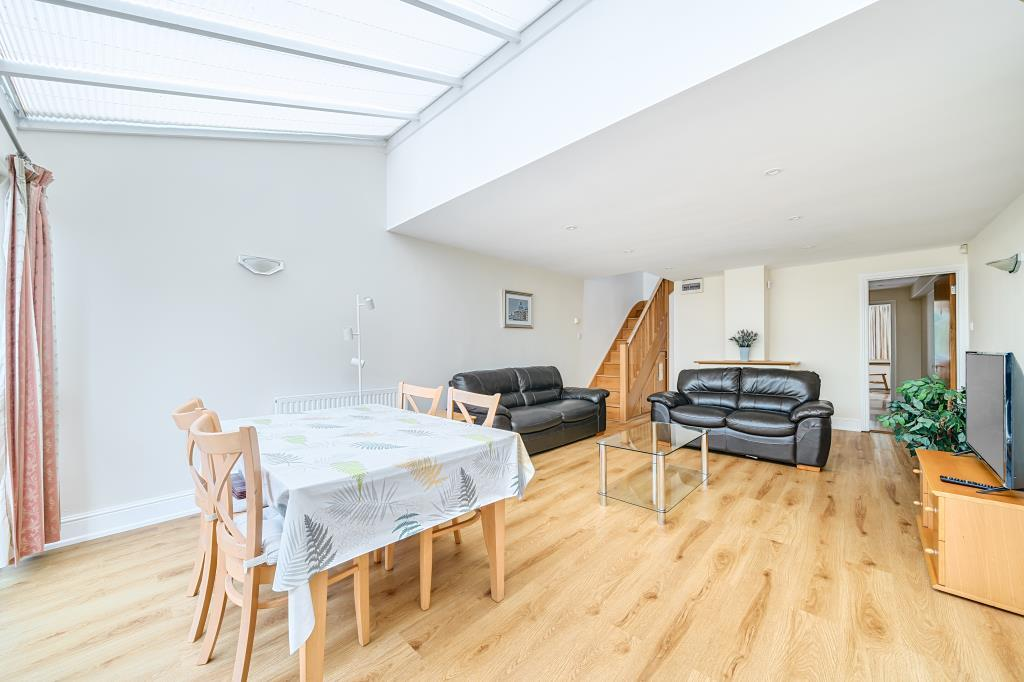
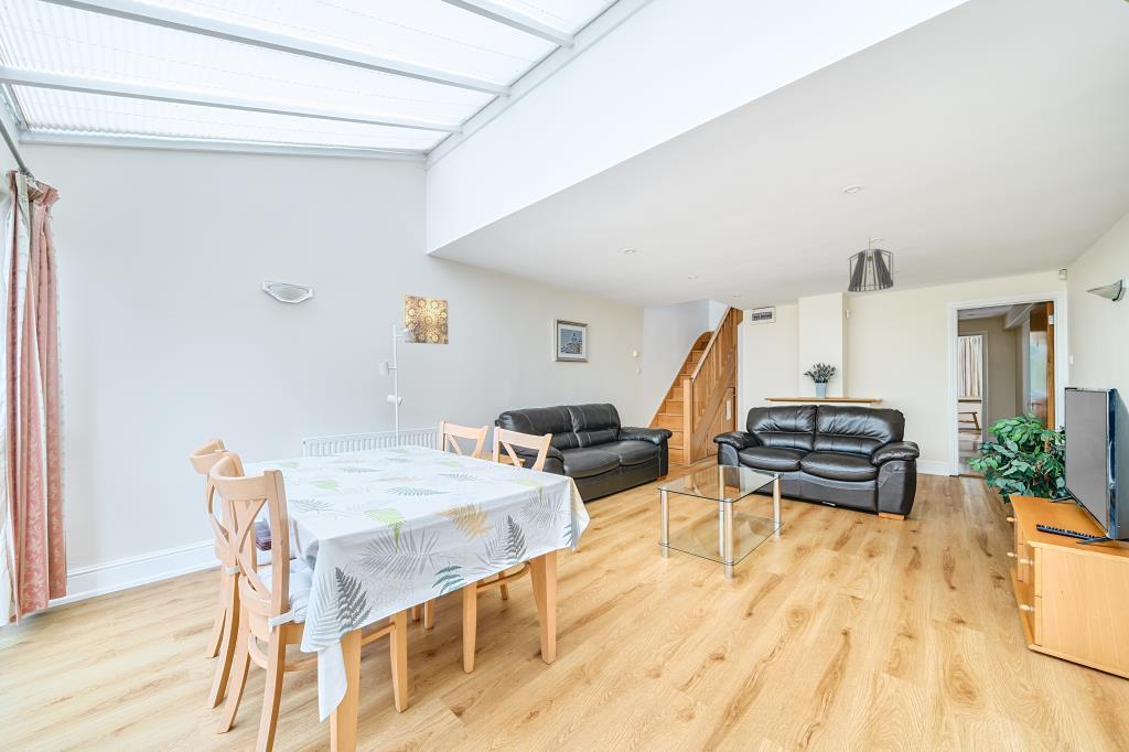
+ wall art (427, 320)
+ pendant light (869, 262)
